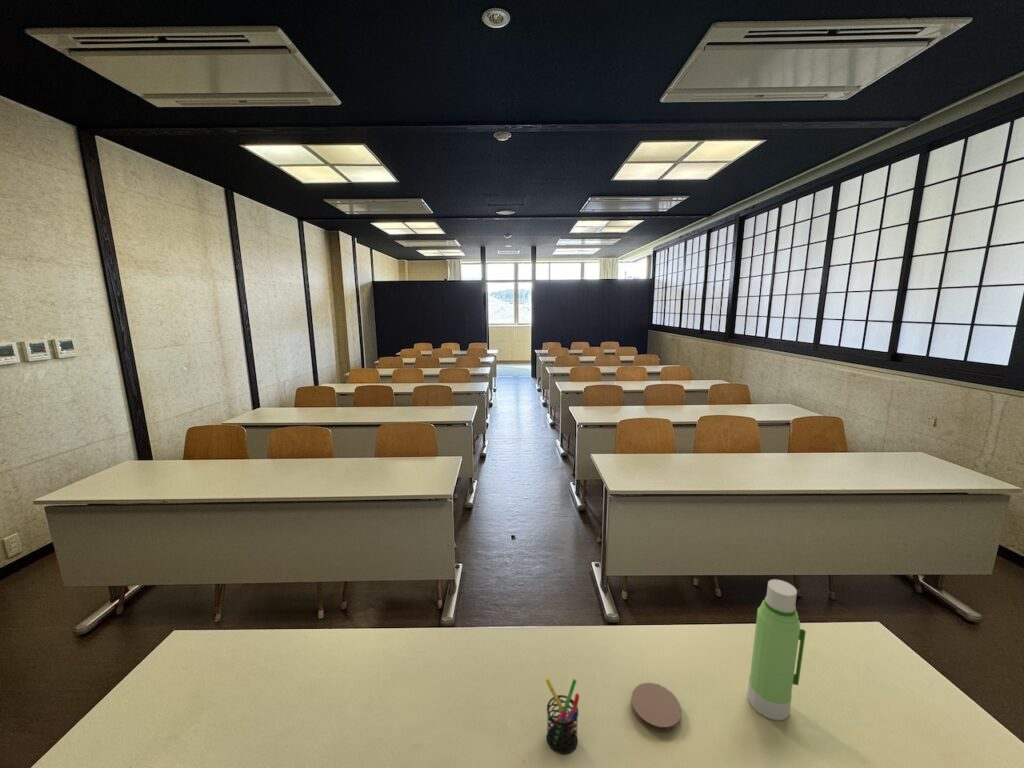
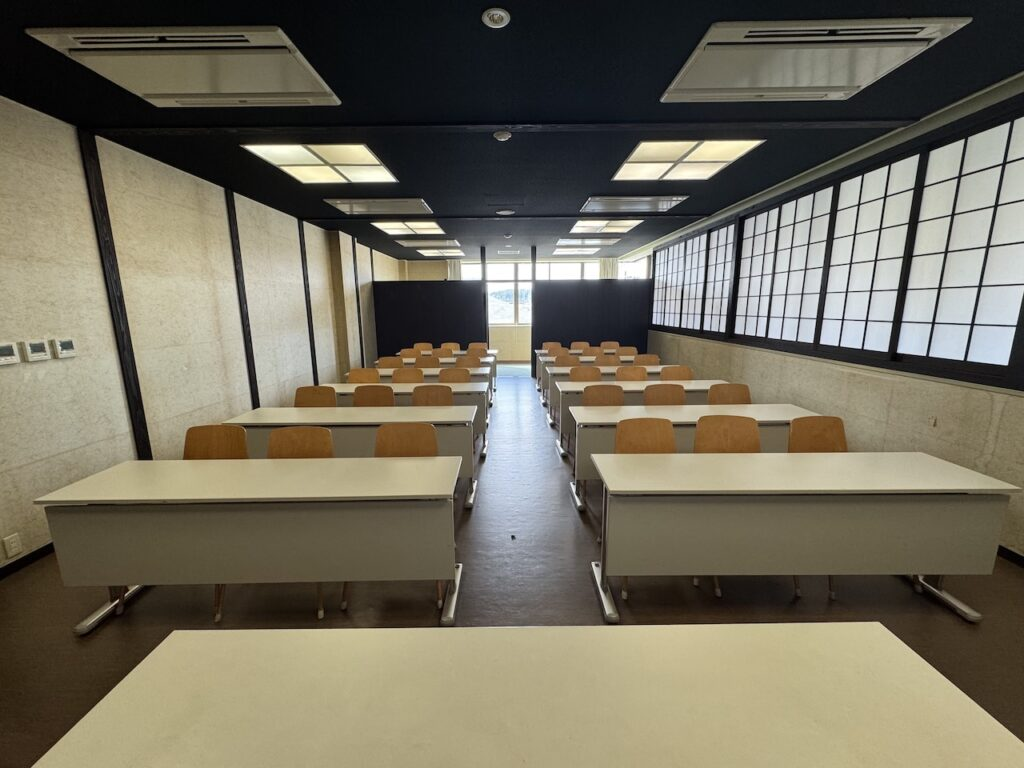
- coaster (655, 706)
- water bottle (776, 647)
- pen holder (565, 711)
